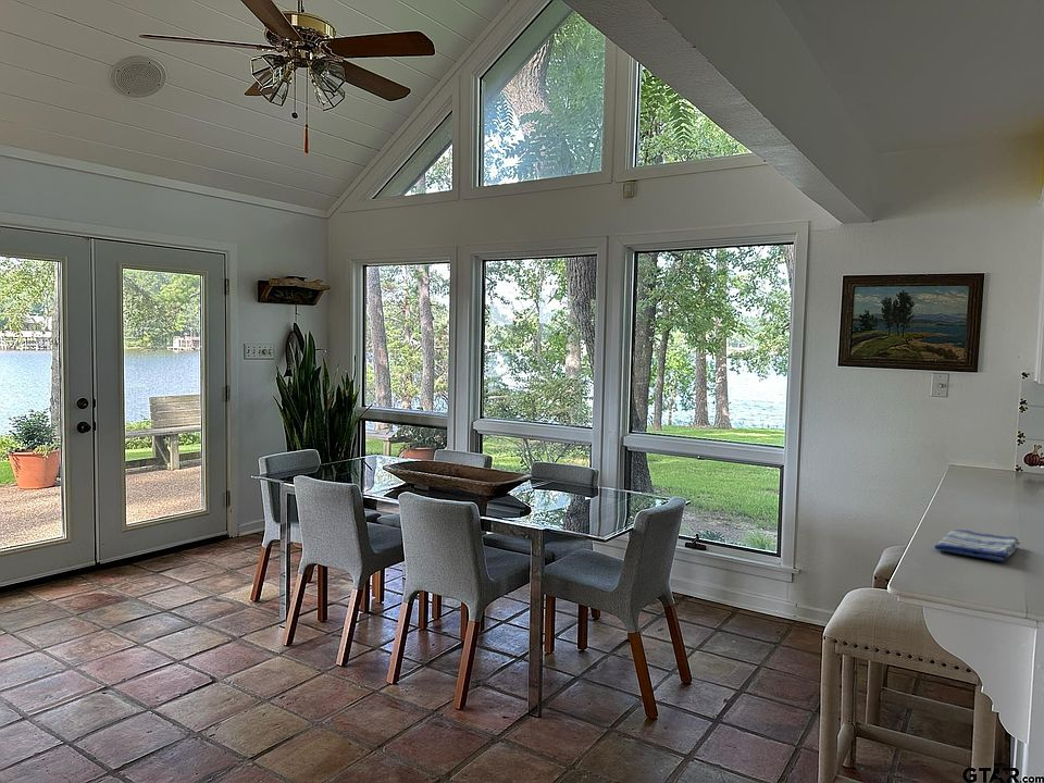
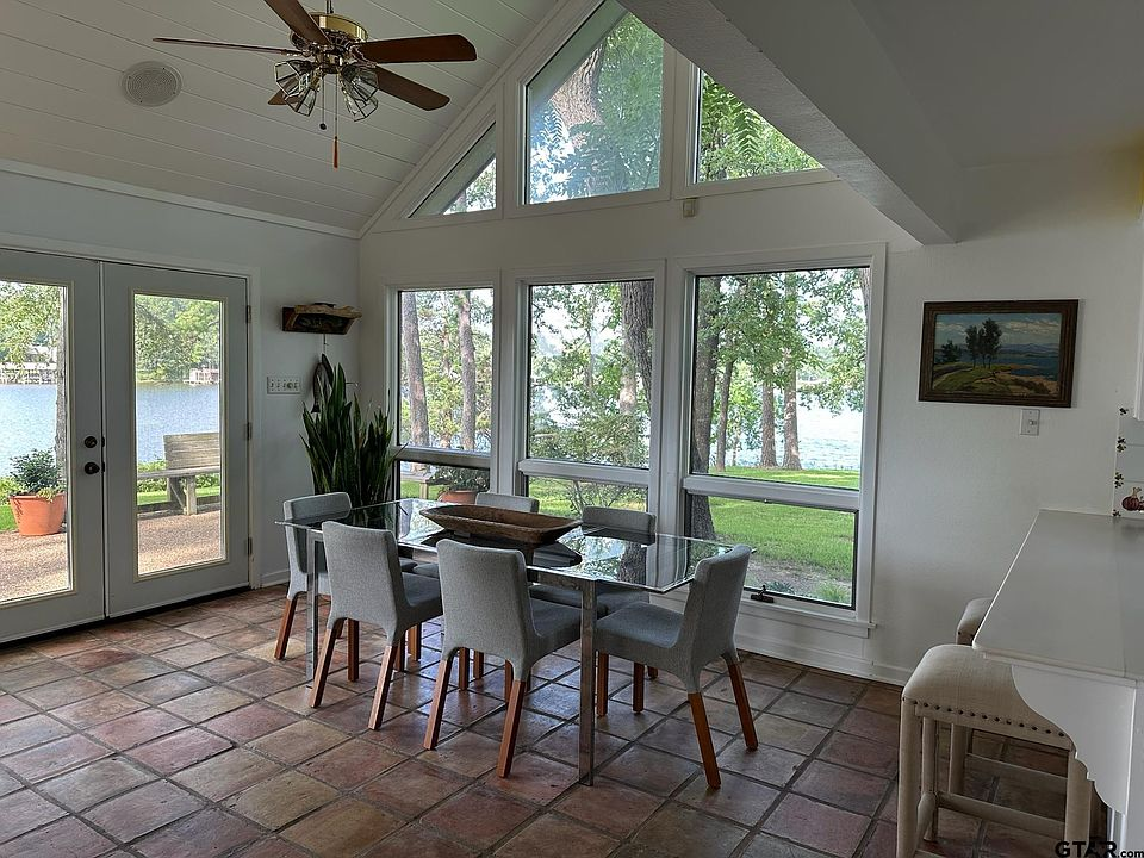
- dish towel (977, 543)
